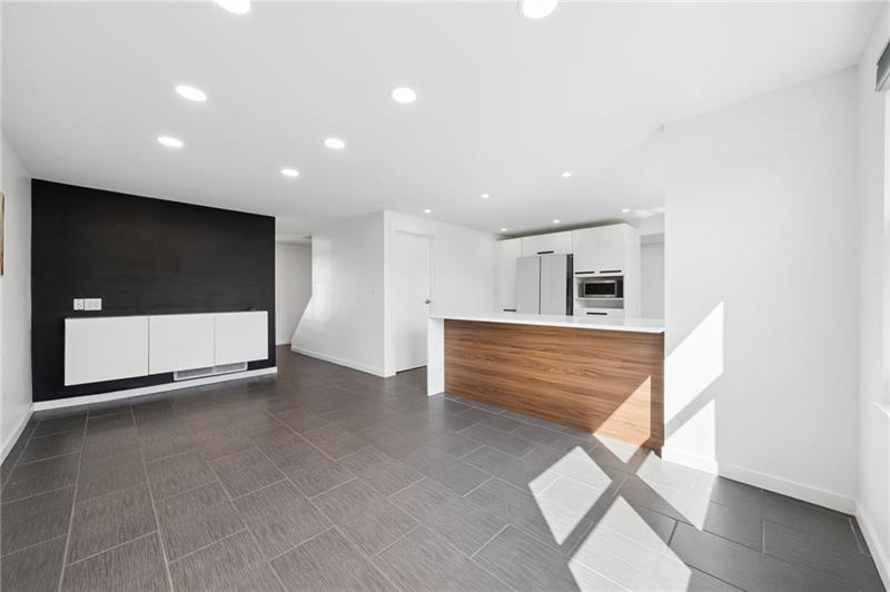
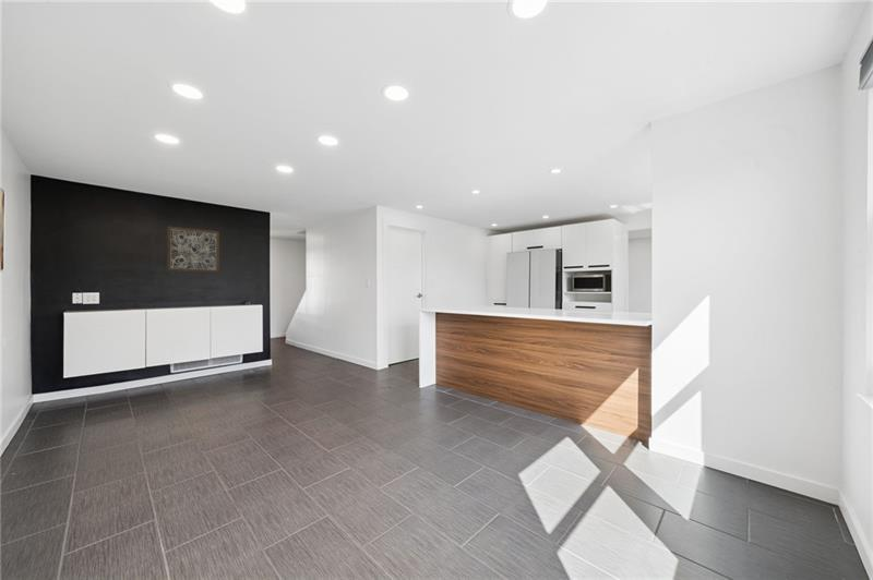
+ wall art (195, 247)
